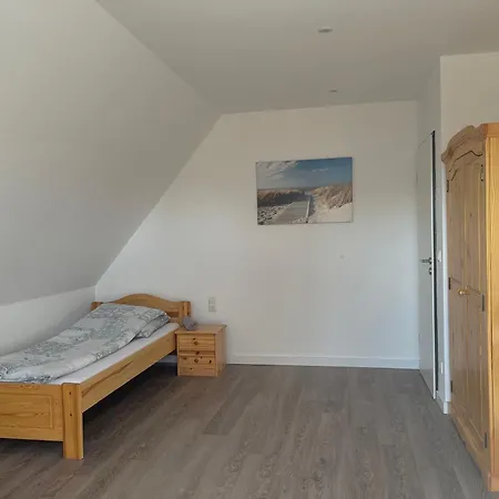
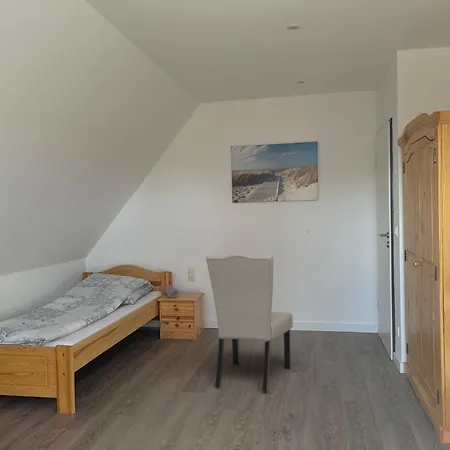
+ chair (250, 313)
